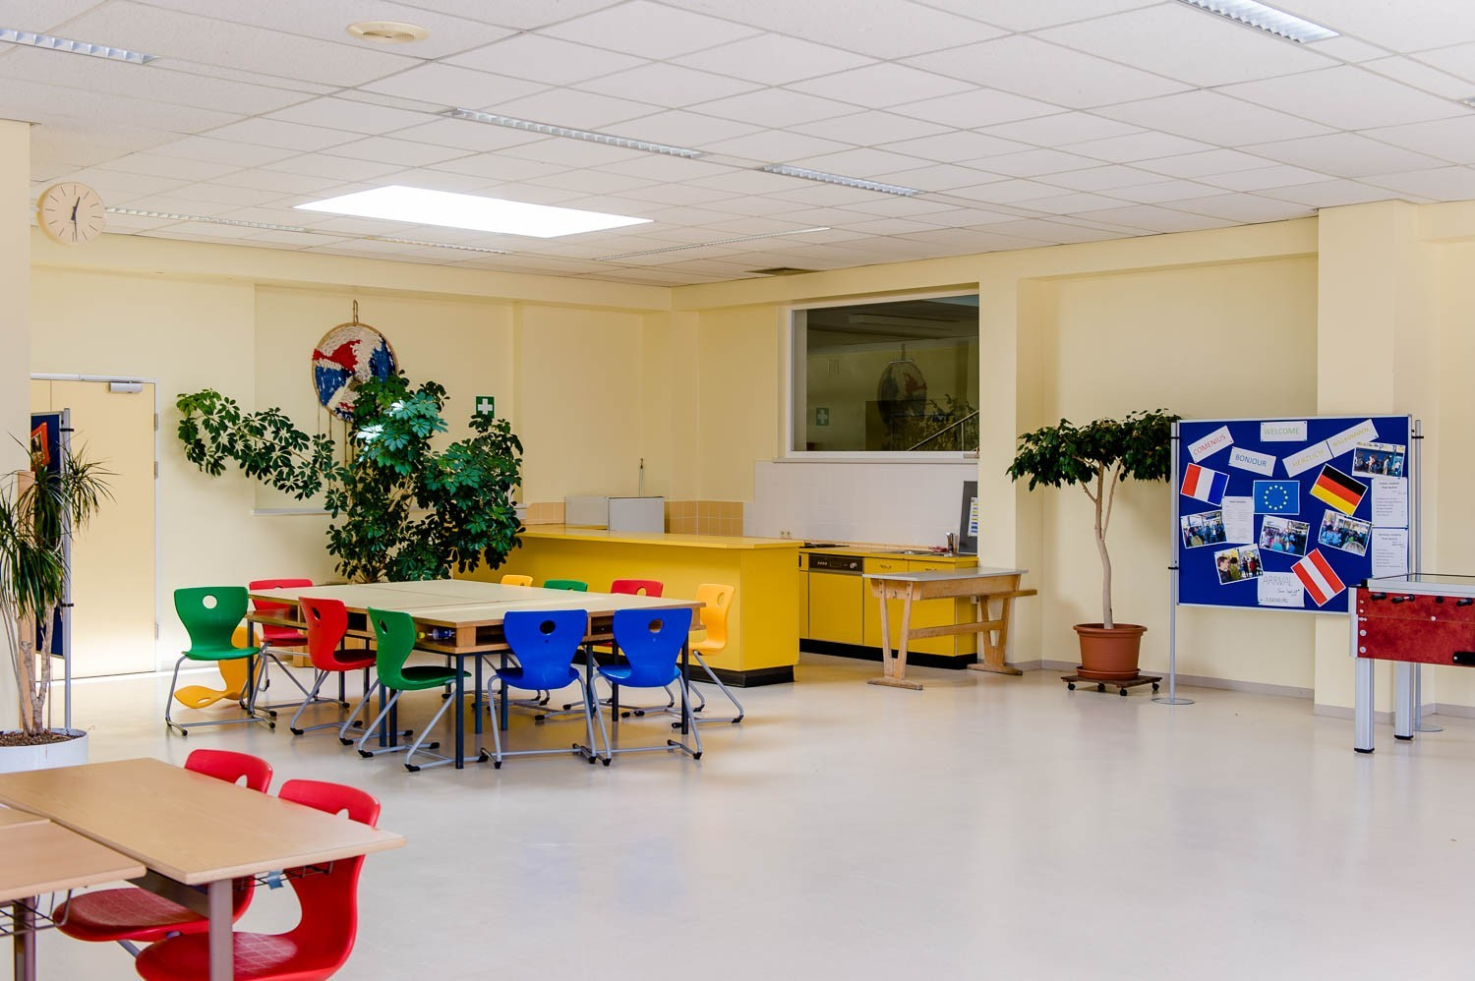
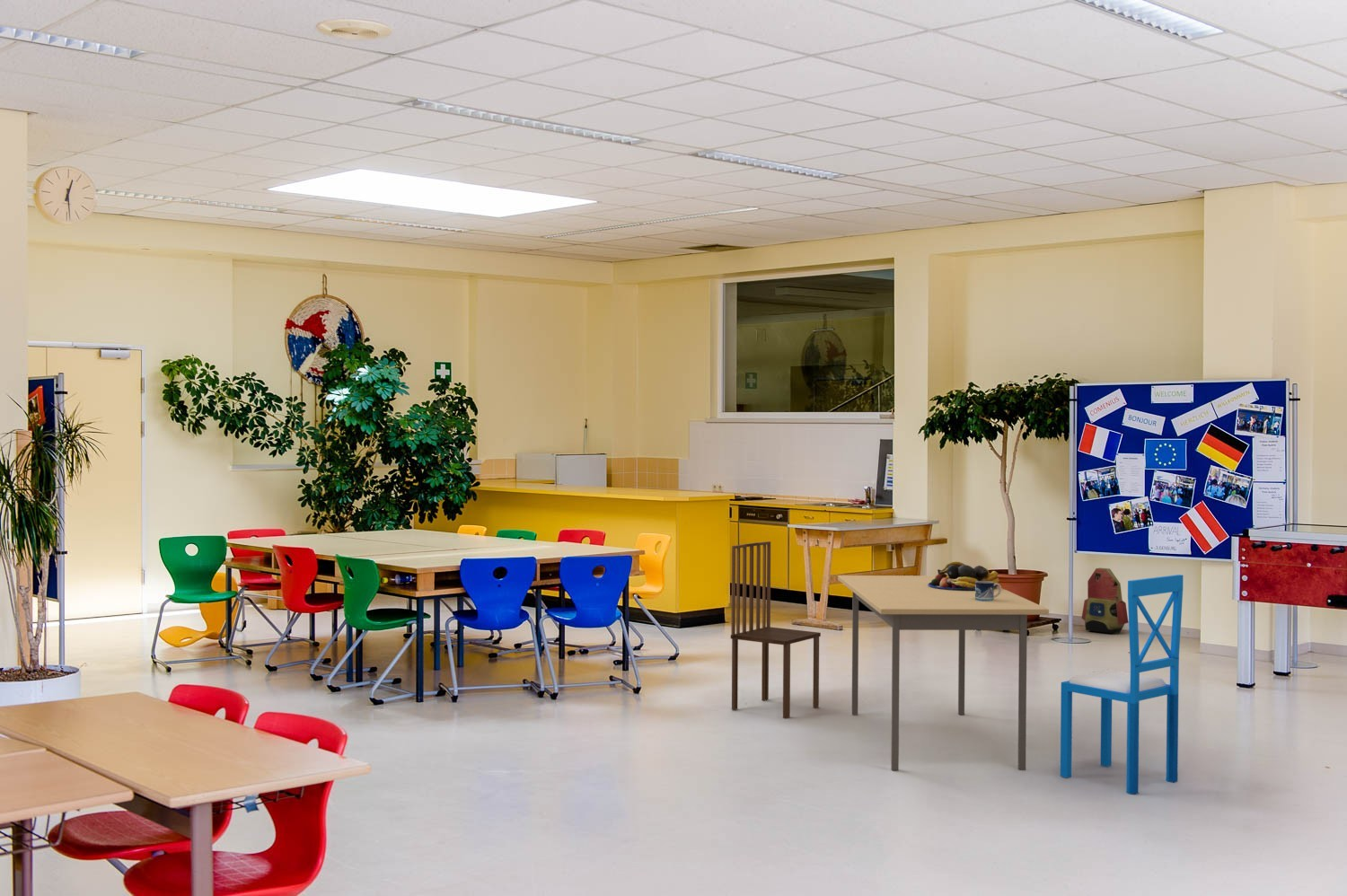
+ mug (988, 590)
+ dining table (958, 664)
+ dining chair (776, 628)
+ fruit bowl (962, 574)
+ dining chair (1122, 677)
+ backpack (1105, 600)
